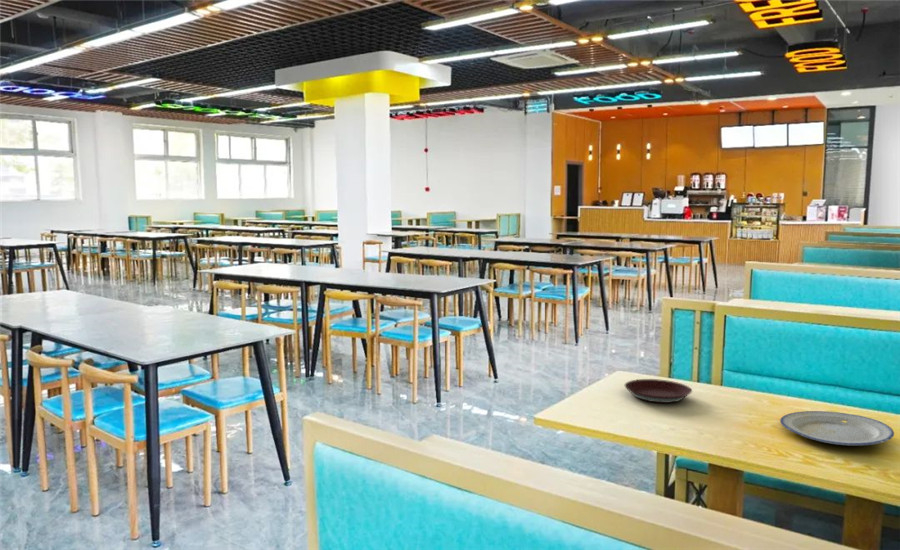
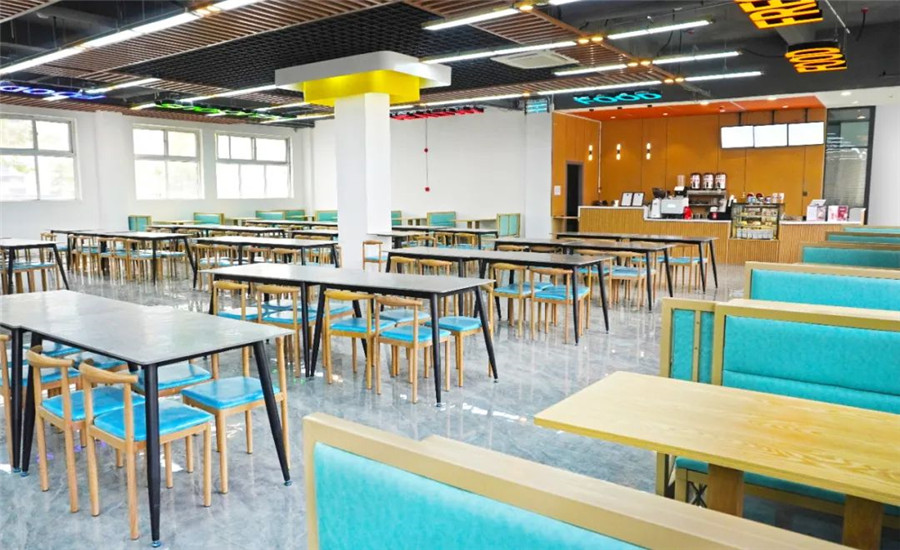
- plate (834, 428)
- plate (657, 391)
